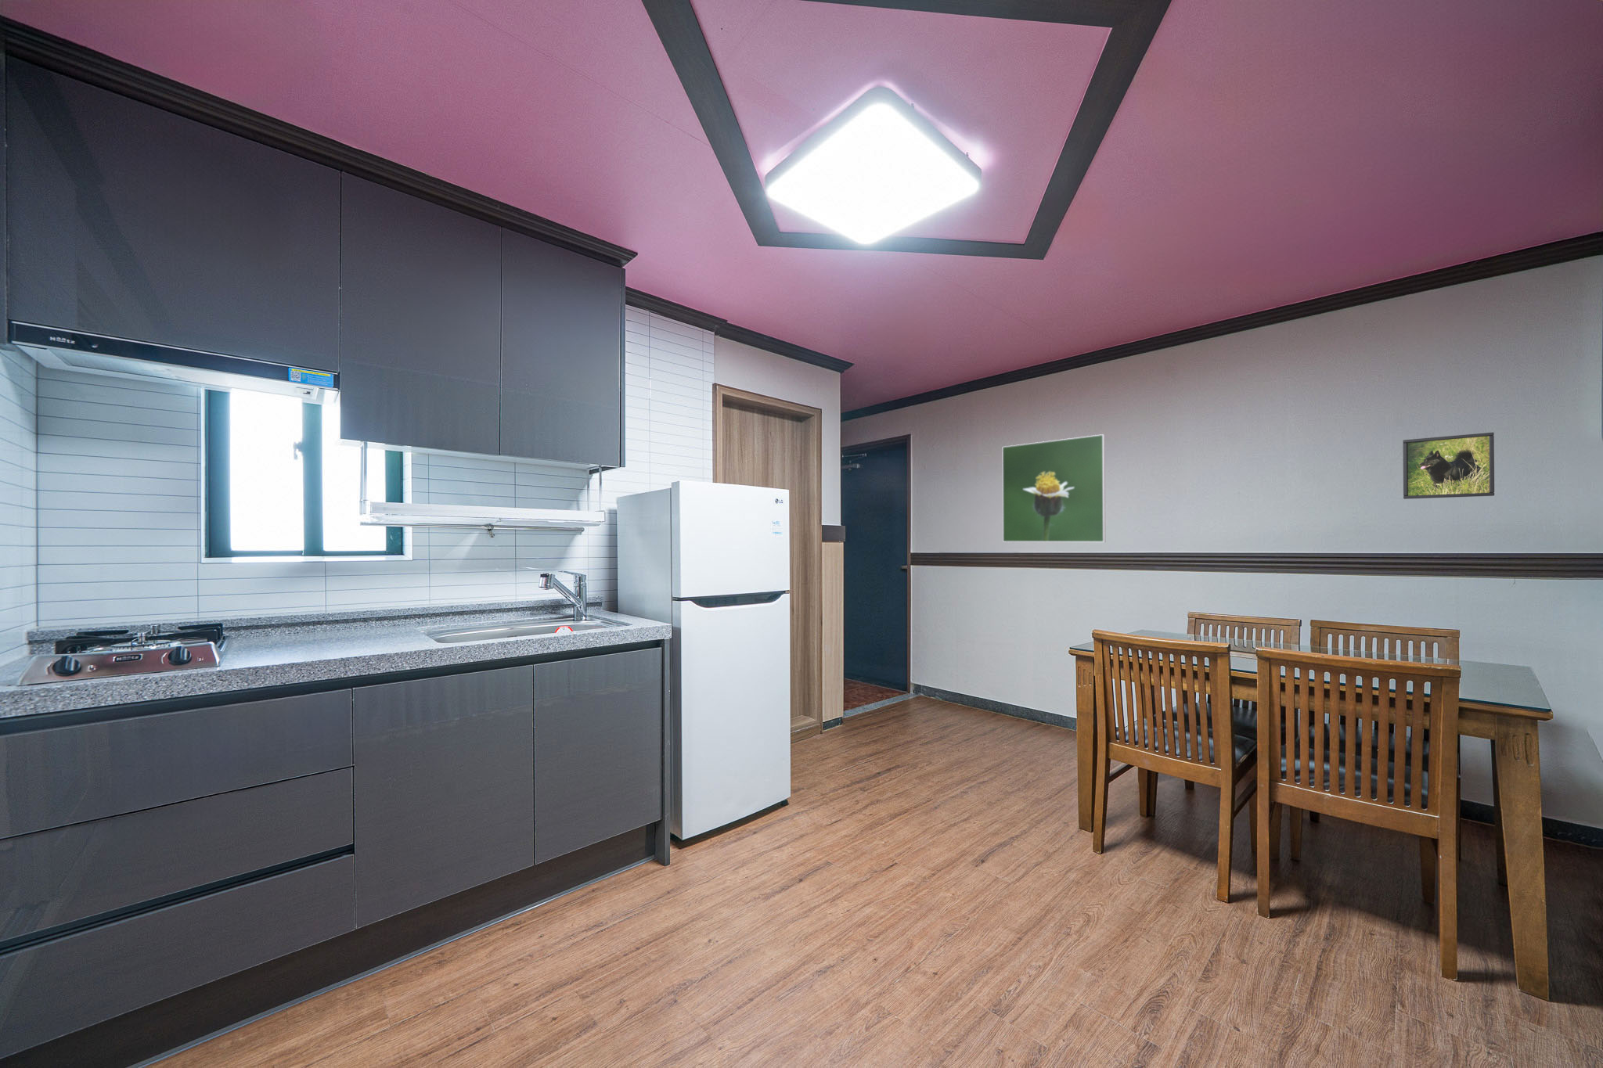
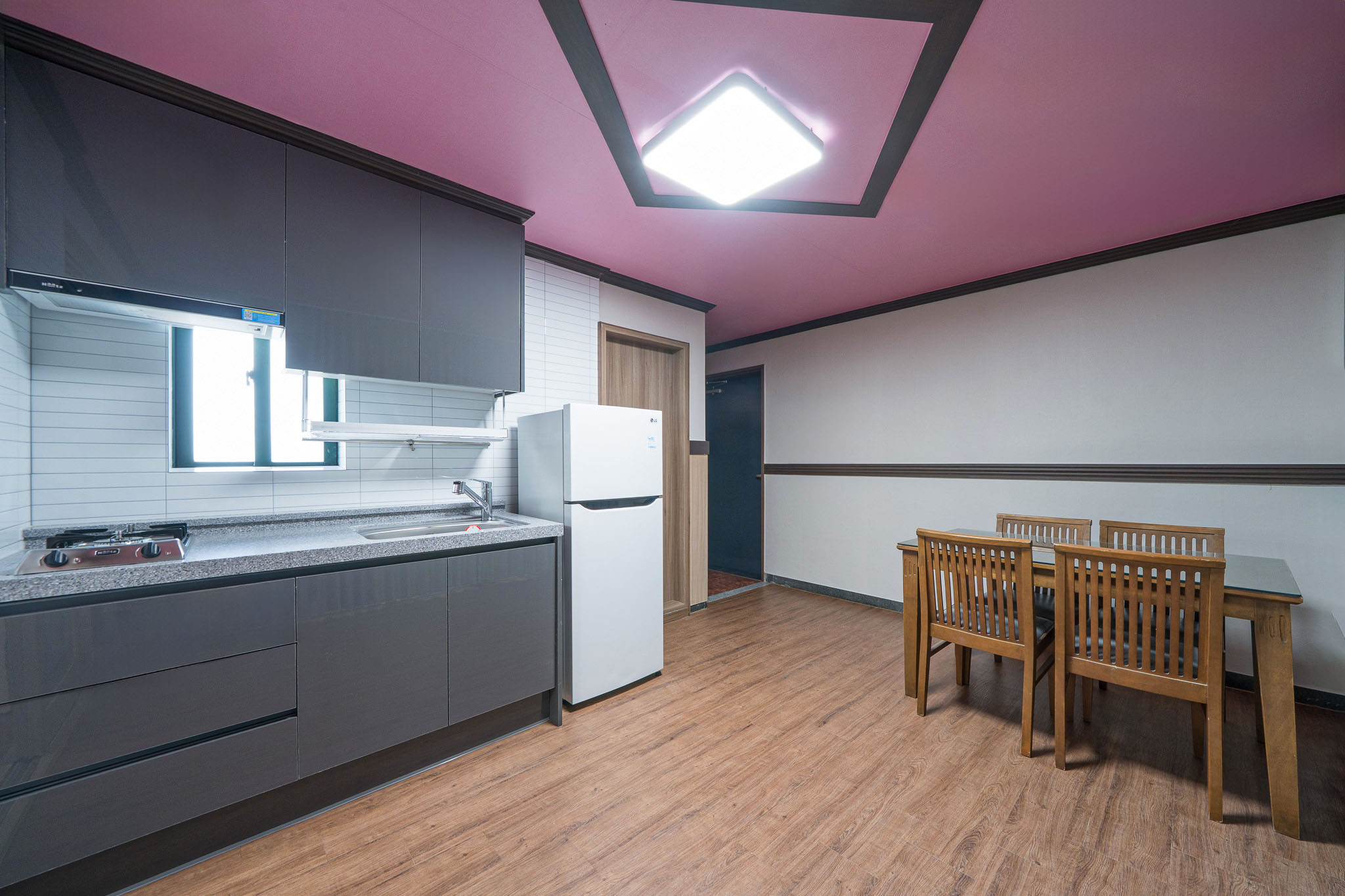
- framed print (1447, 466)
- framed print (1050, 491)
